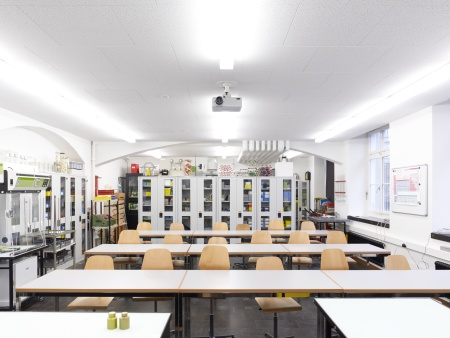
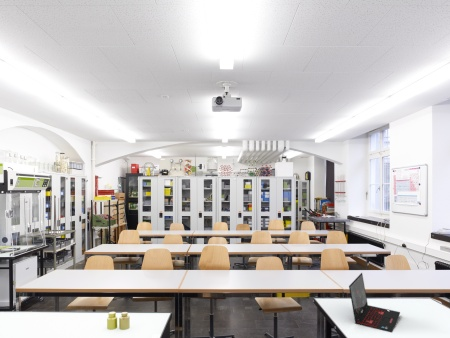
+ laptop (373, 306)
